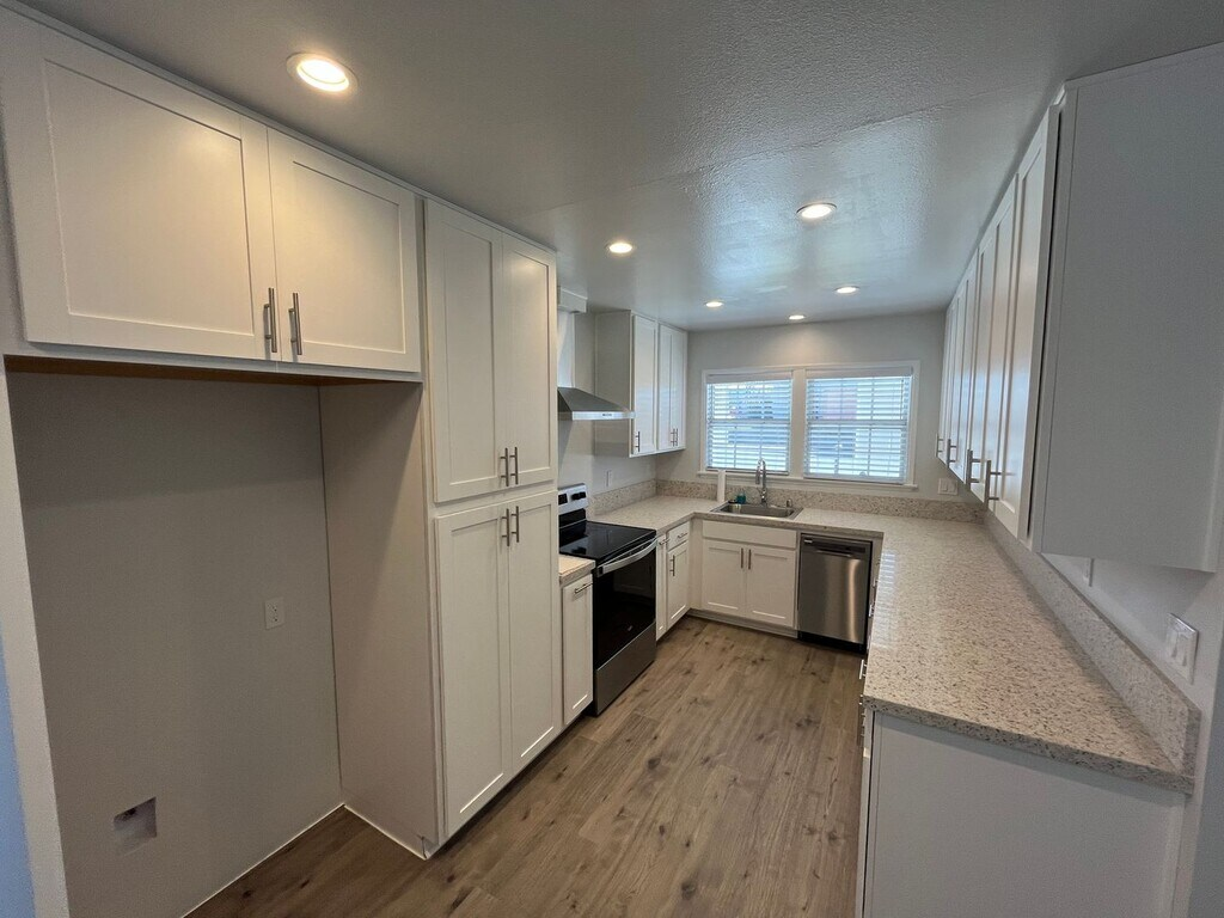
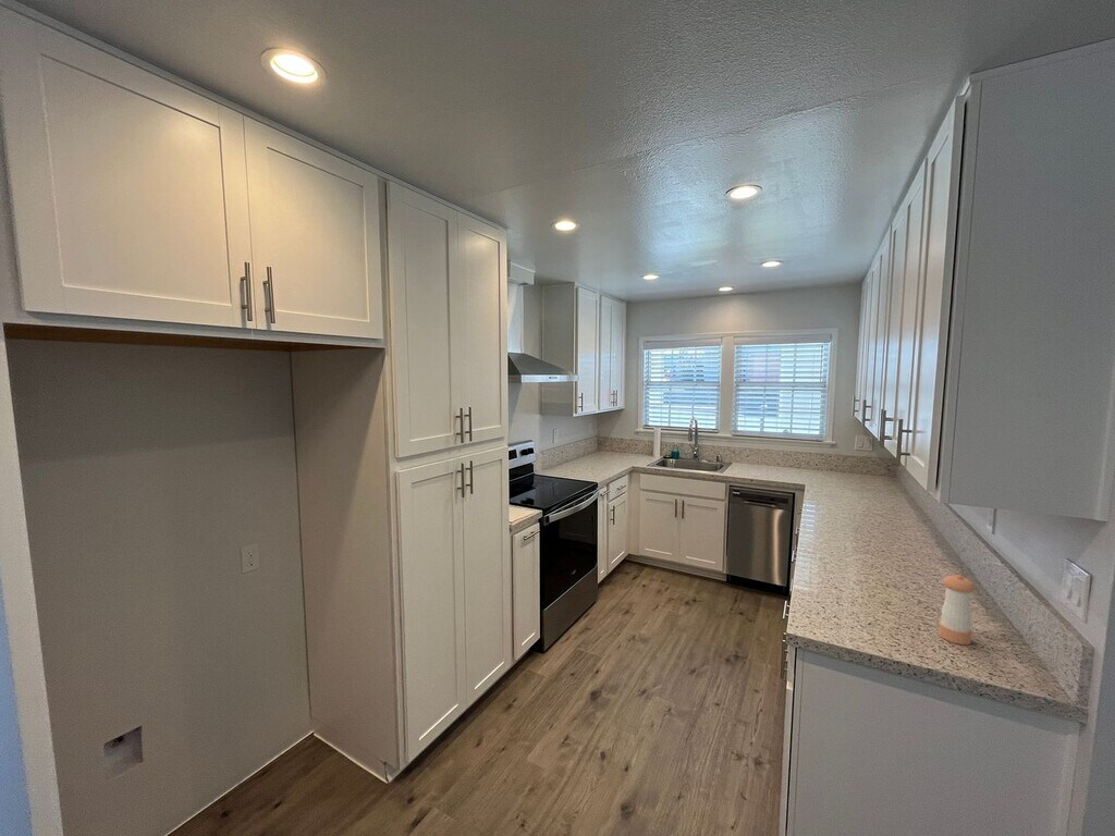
+ pepper shaker (956, 606)
